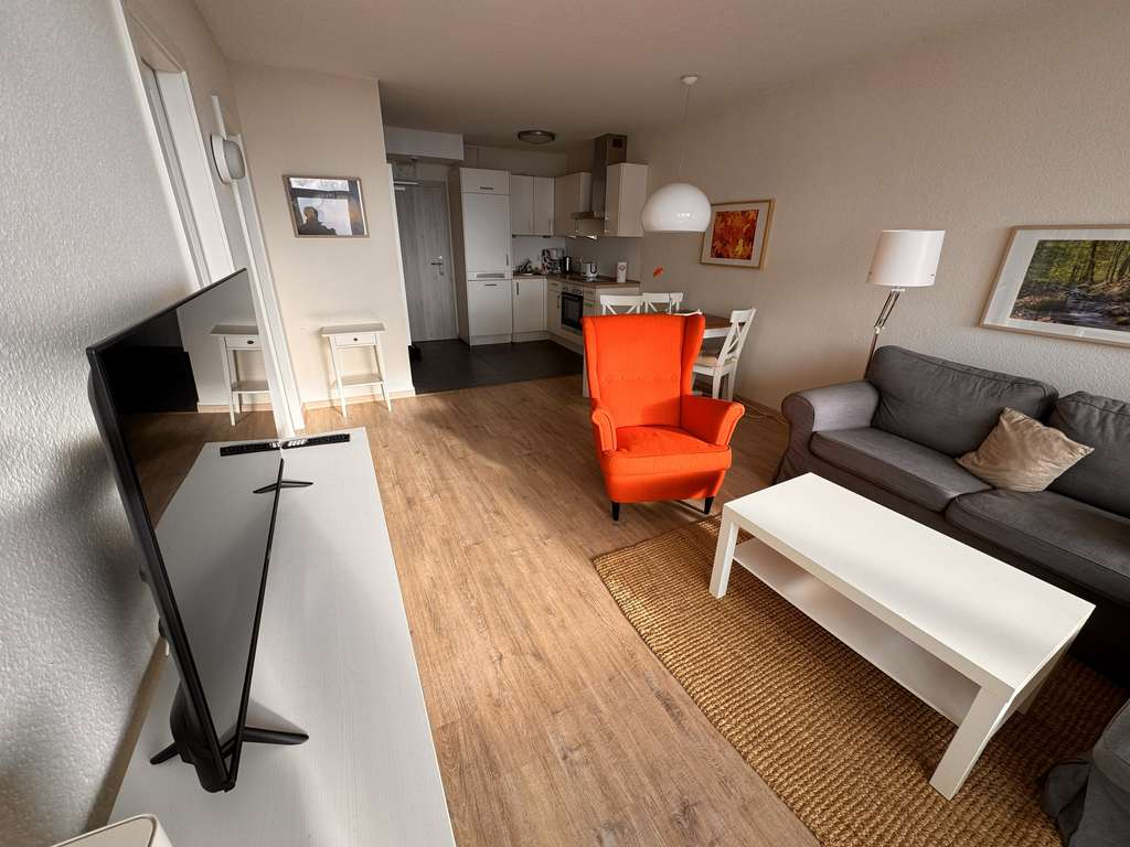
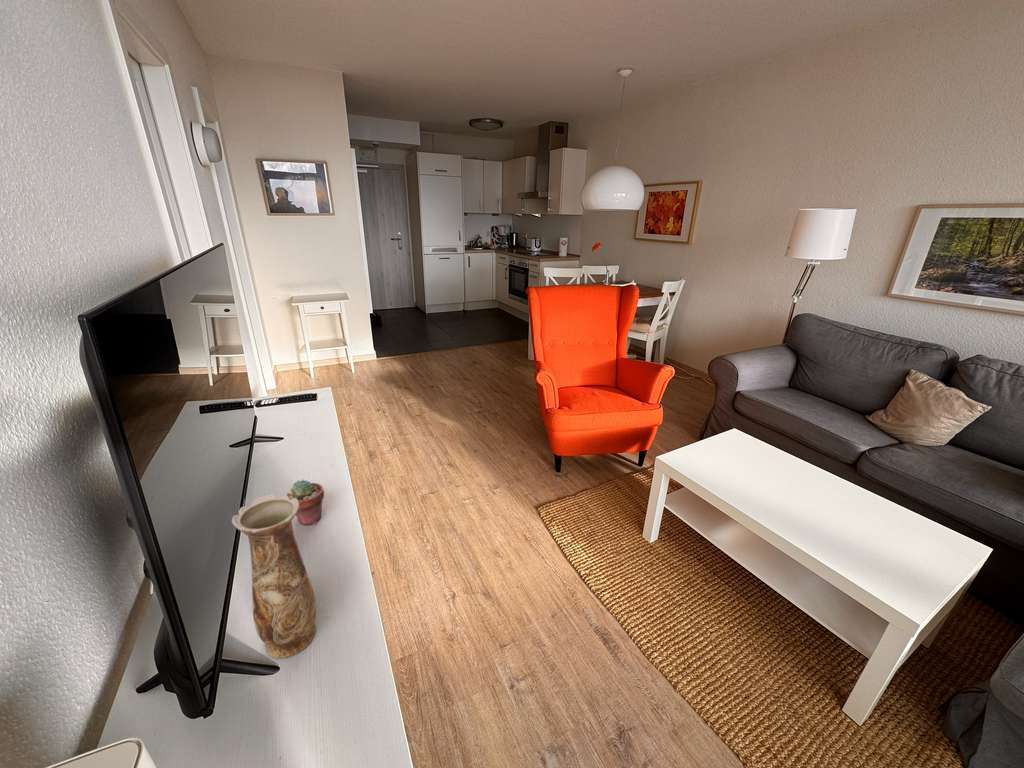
+ vase (279, 577)
+ potted succulent (306, 499)
